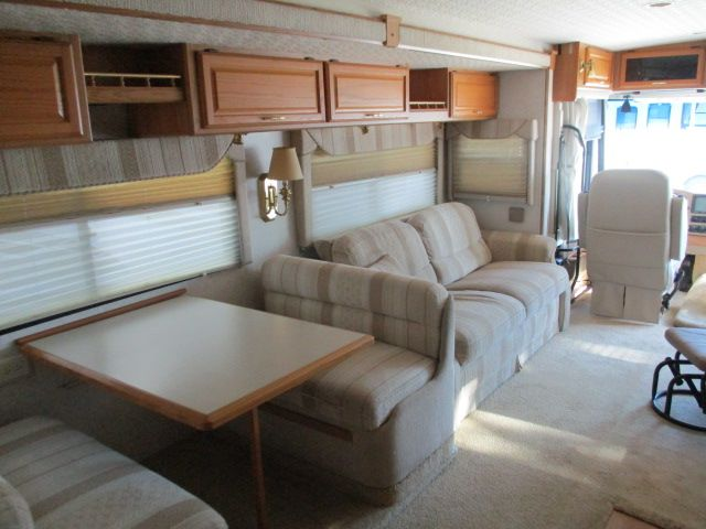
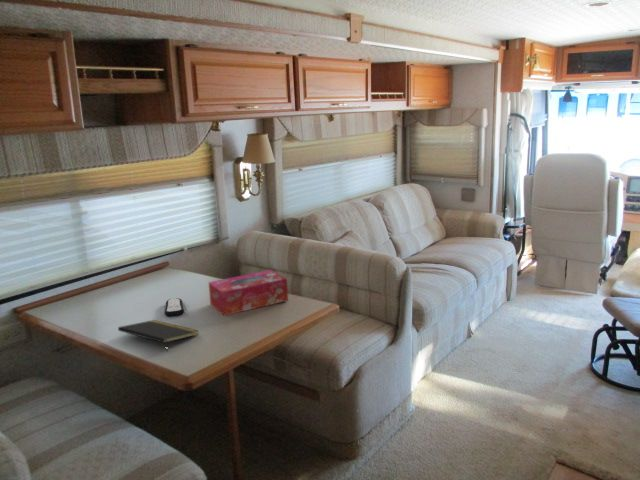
+ notepad (158, 330)
+ tissue box (248, 291)
+ remote control (174, 306)
